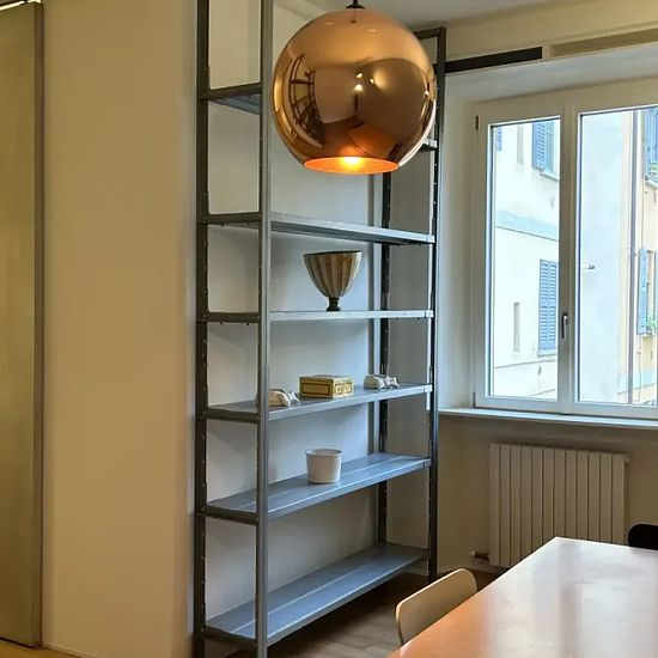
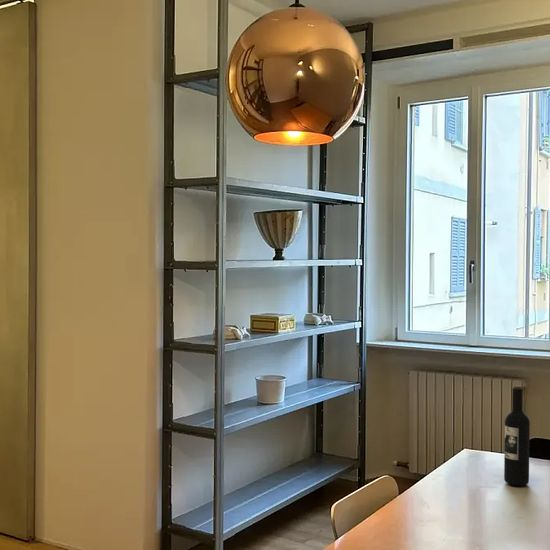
+ wine bottle (517, 434)
